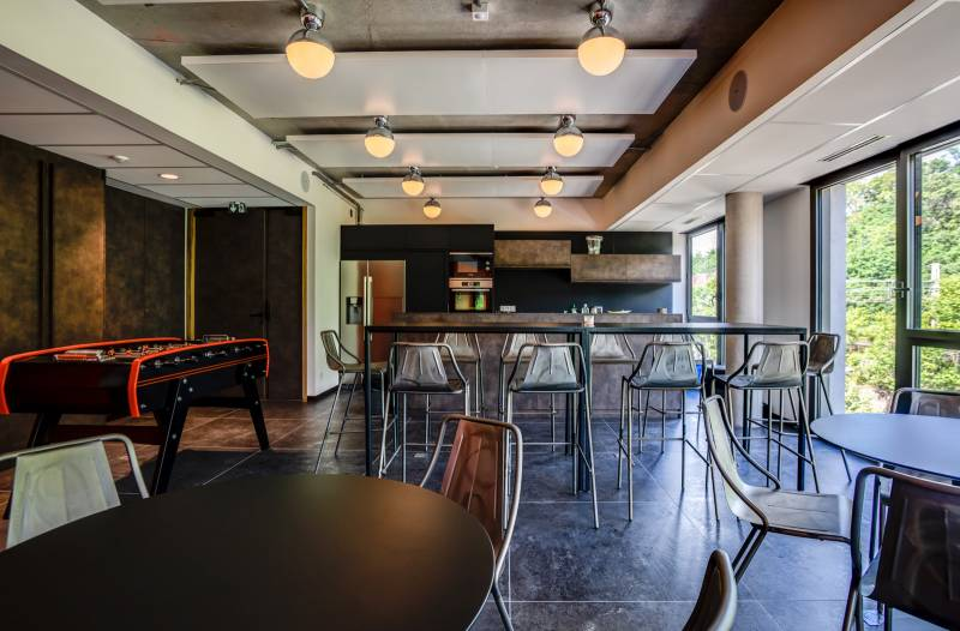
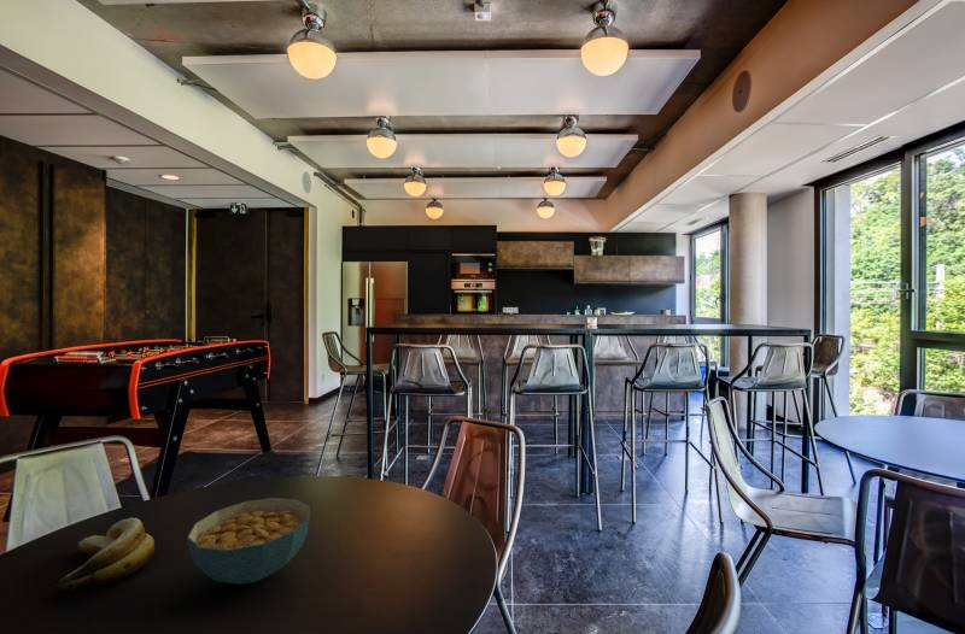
+ banana (99, 547)
+ cereal bowl (252, 547)
